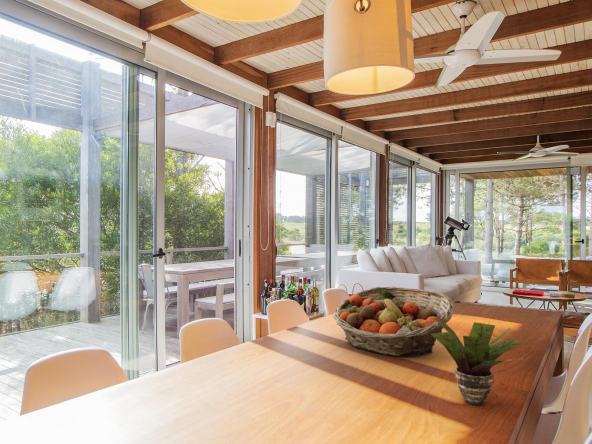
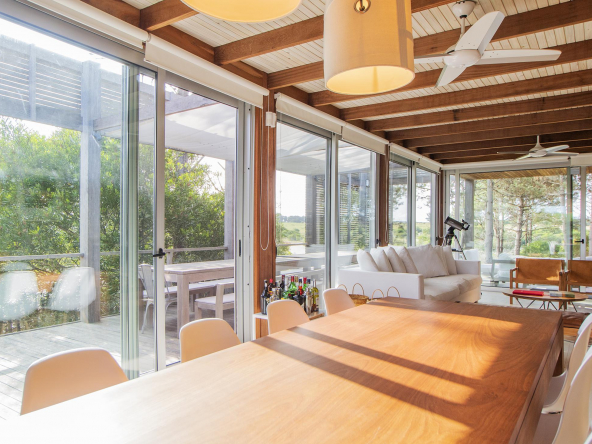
- potted plant (474, 361)
- fruit basket (391, 318)
